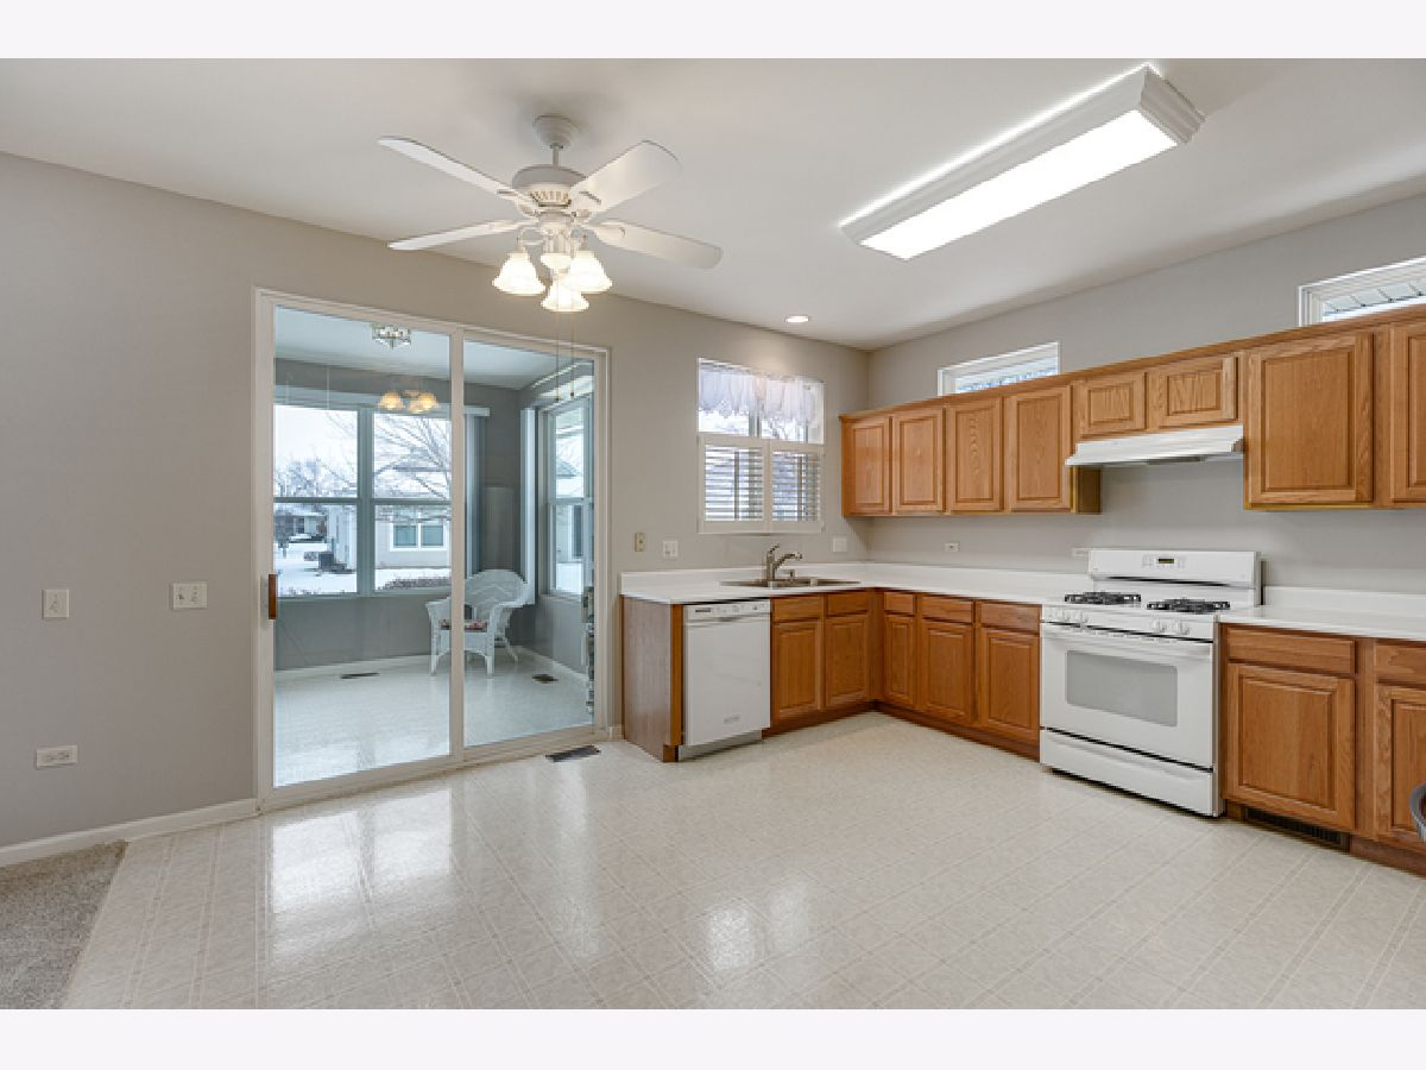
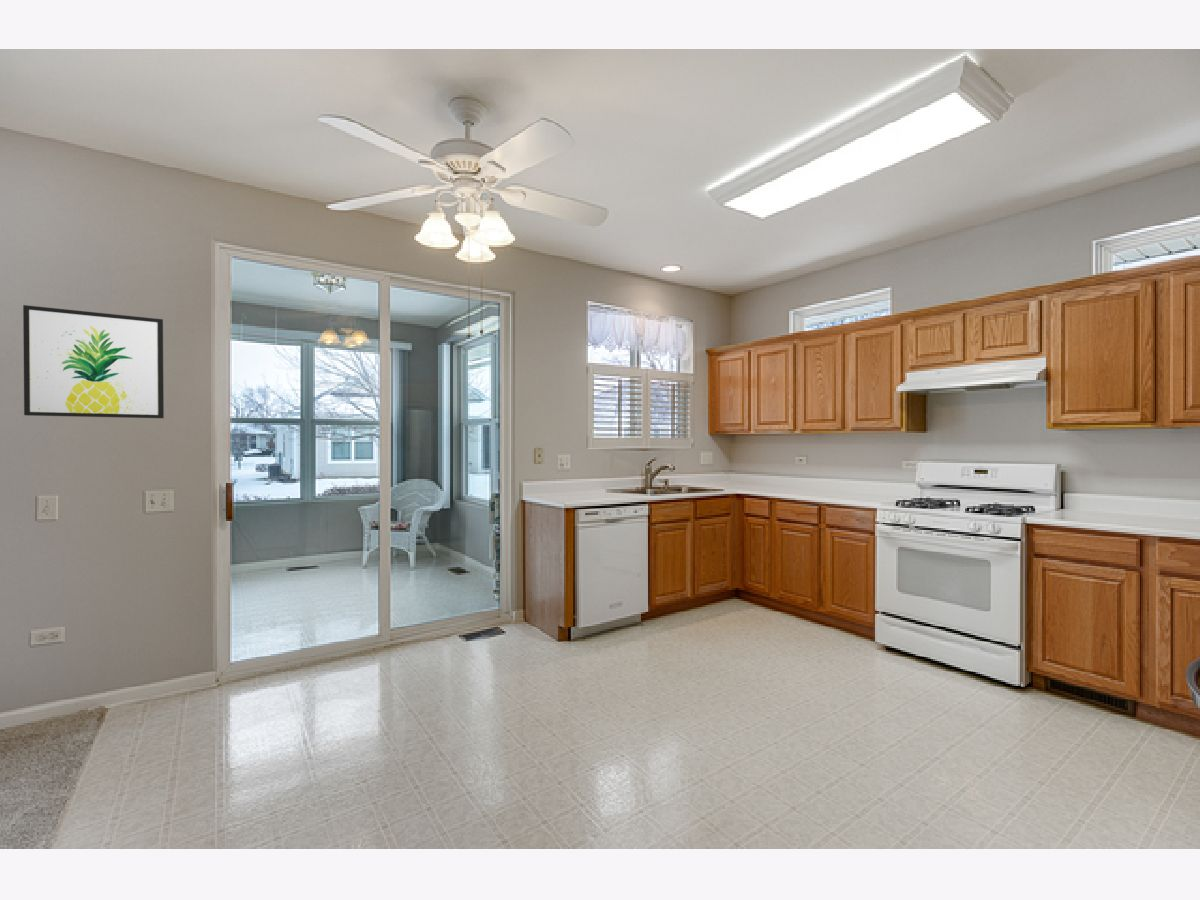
+ wall art (97, 365)
